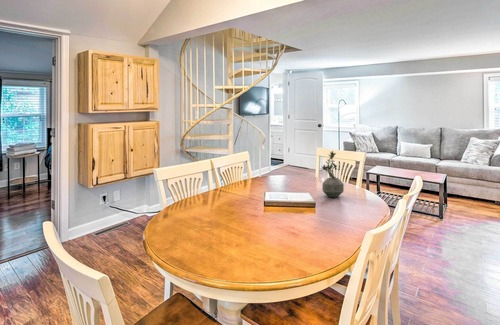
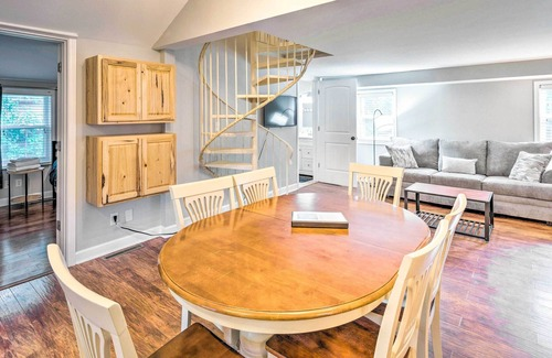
- potted plant (331, 174)
